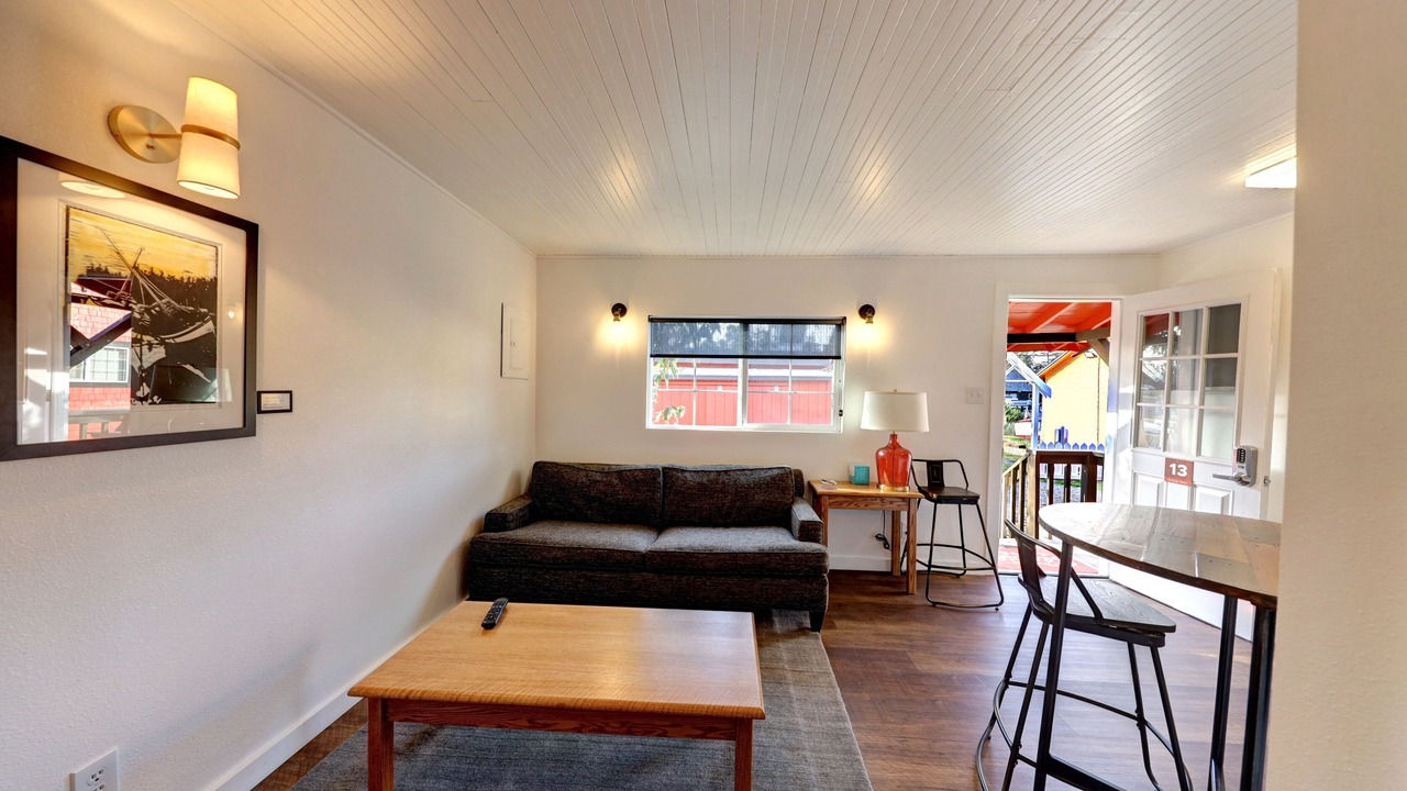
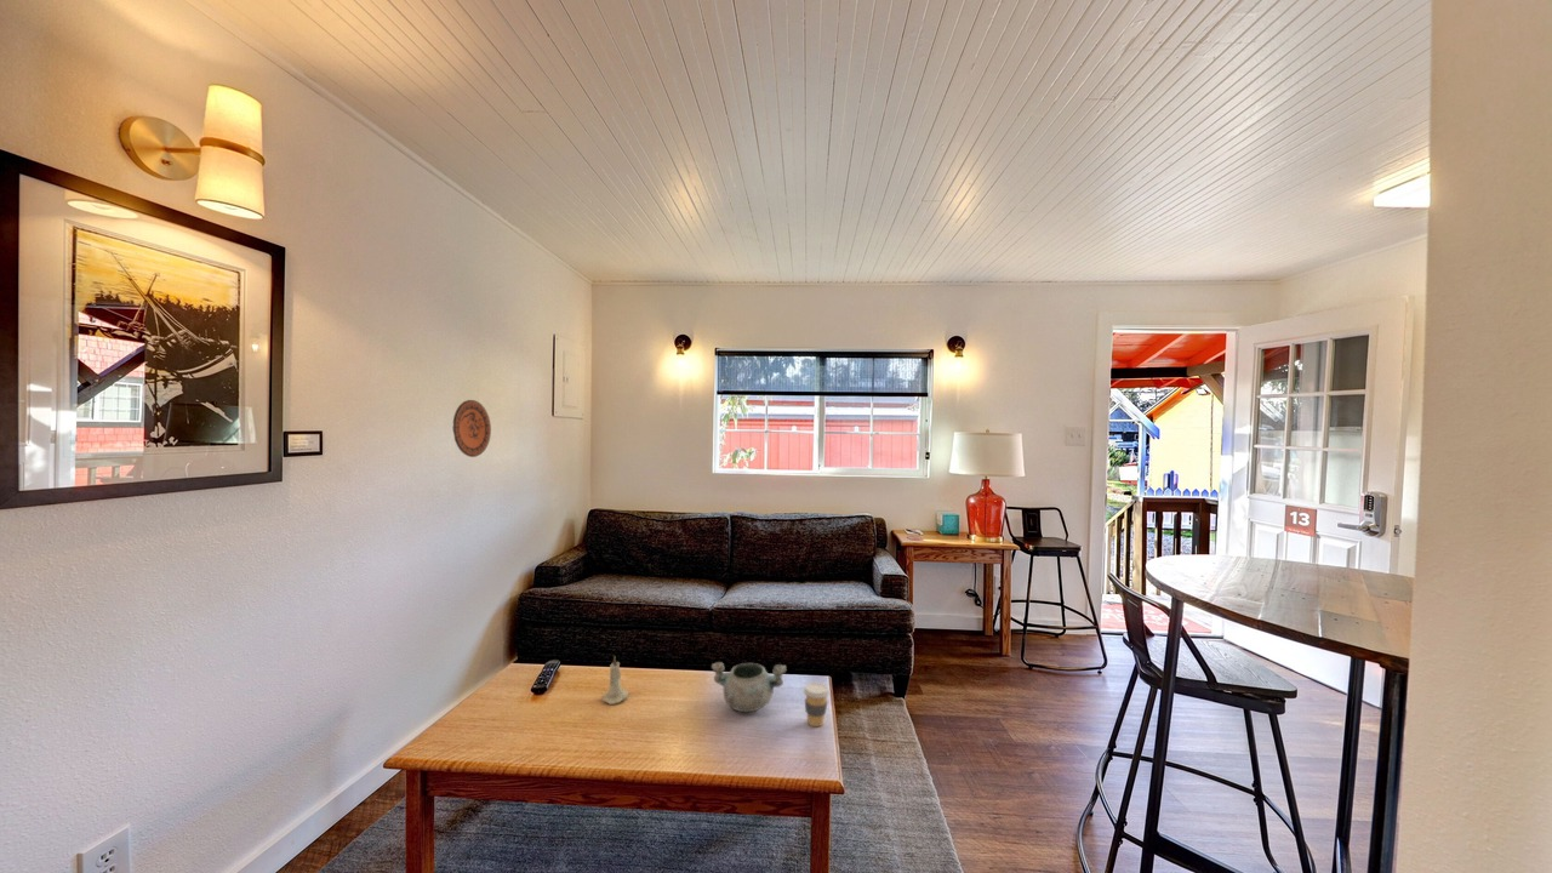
+ candle (617, 675)
+ coffee cup (816, 704)
+ decorative plate (472, 428)
+ decorative bowl (748, 683)
